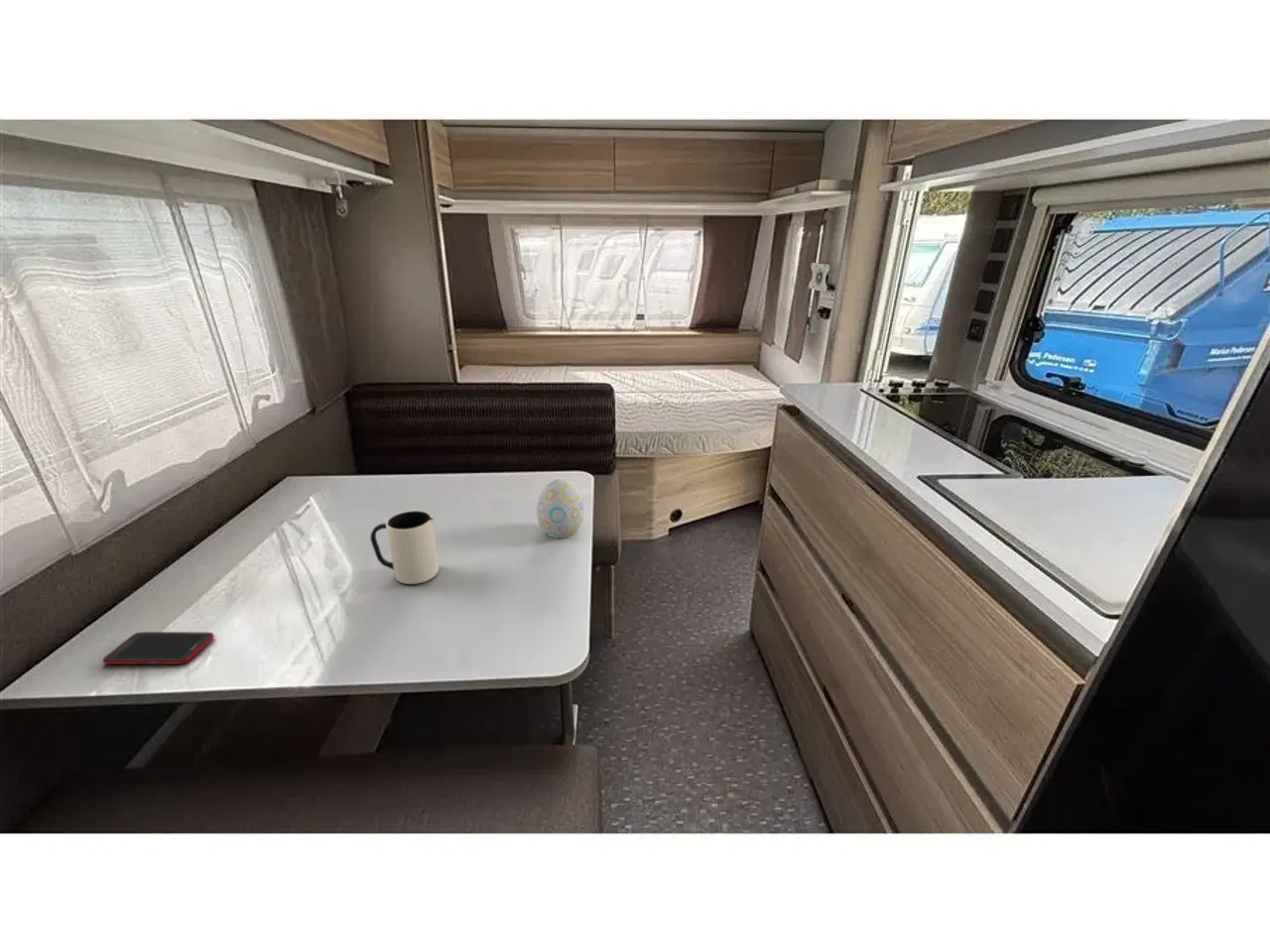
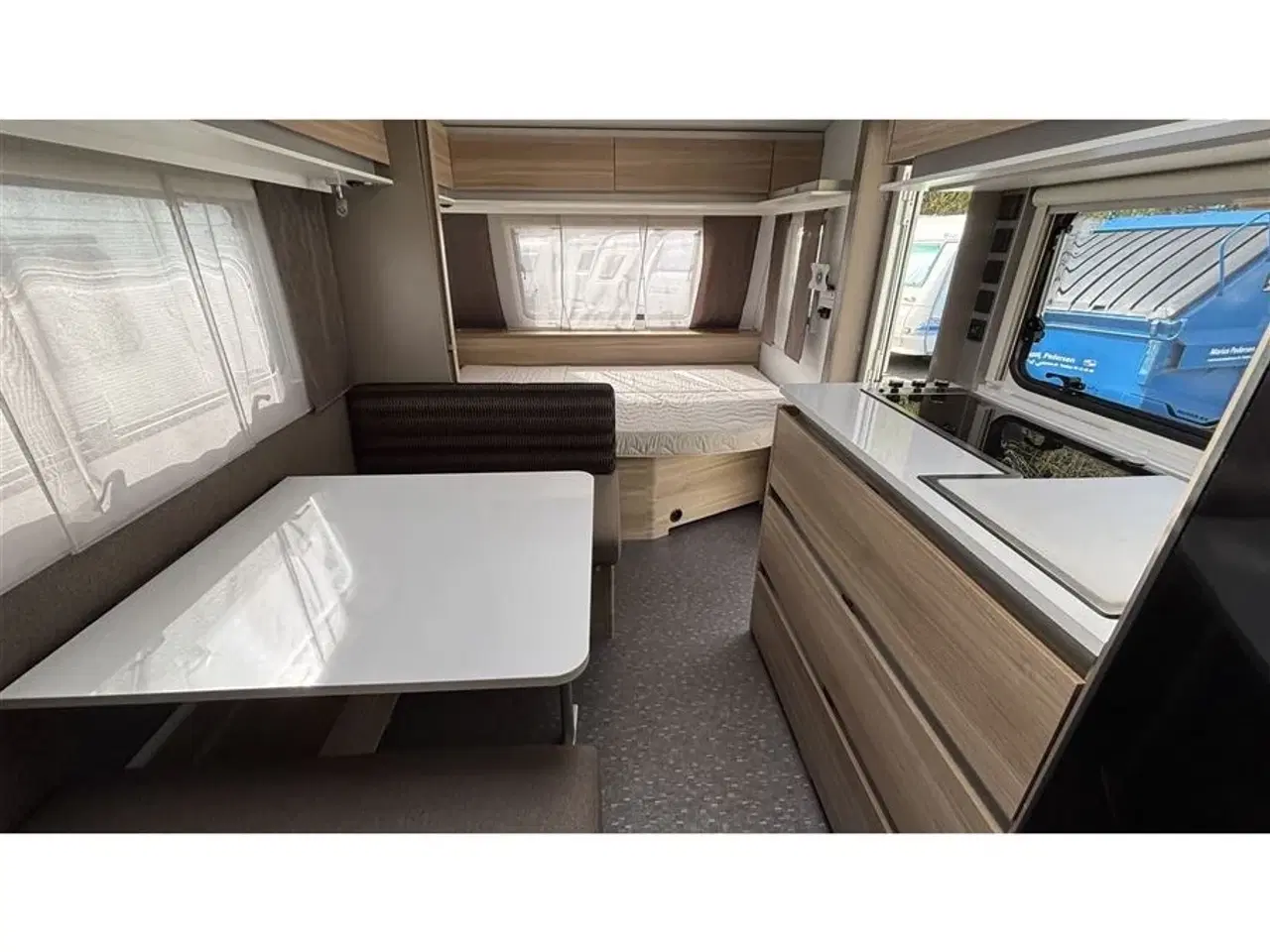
- cell phone (160, 648)
- decorative egg (560, 506)
- pitcher (408, 547)
